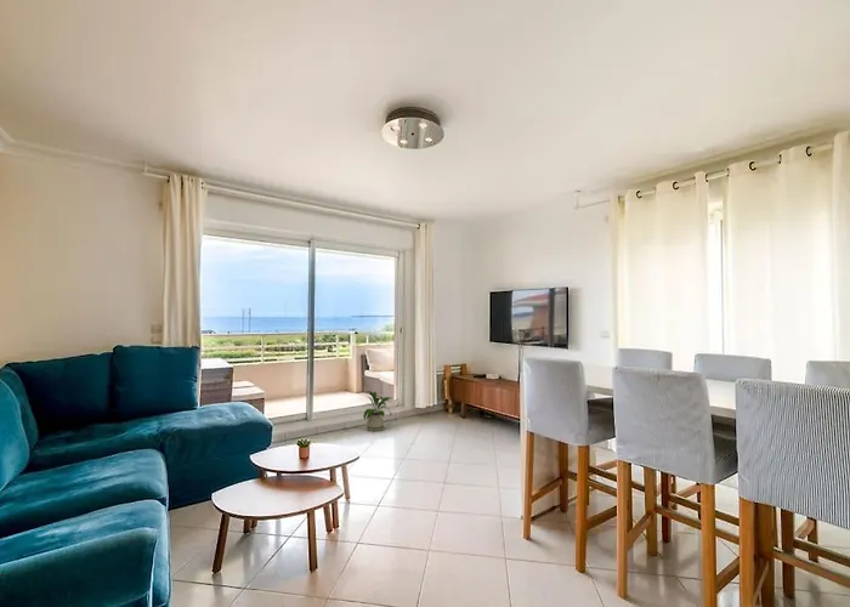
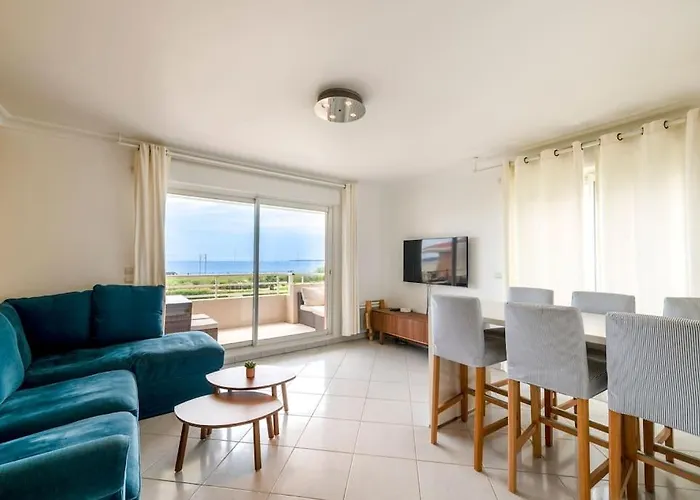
- house plant (379, 409)
